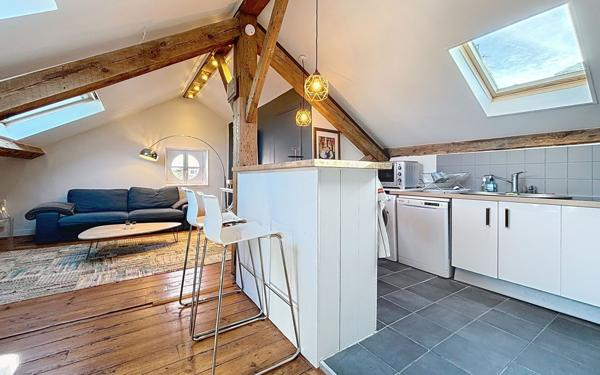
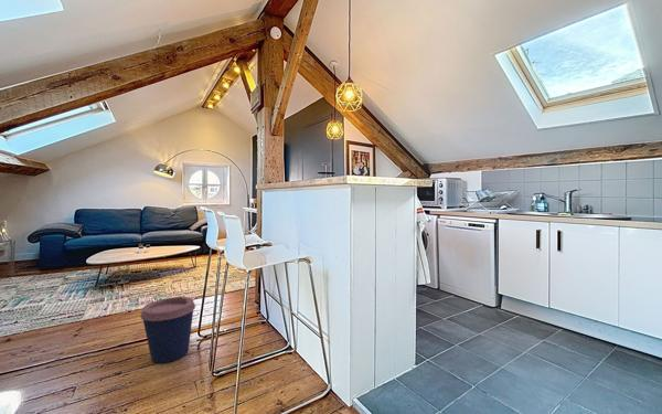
+ coffee cup (169, 329)
